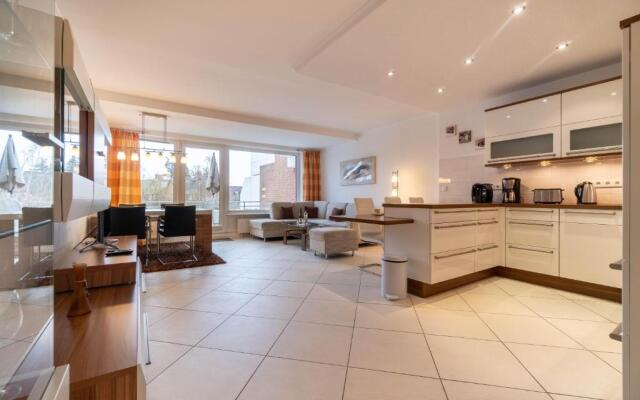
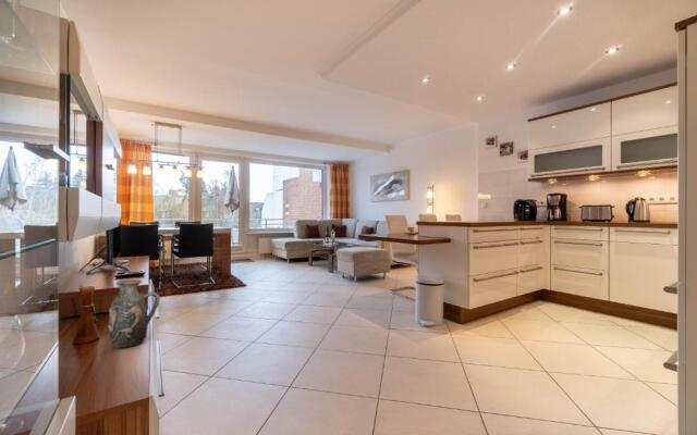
+ decorative vase (134, 311)
